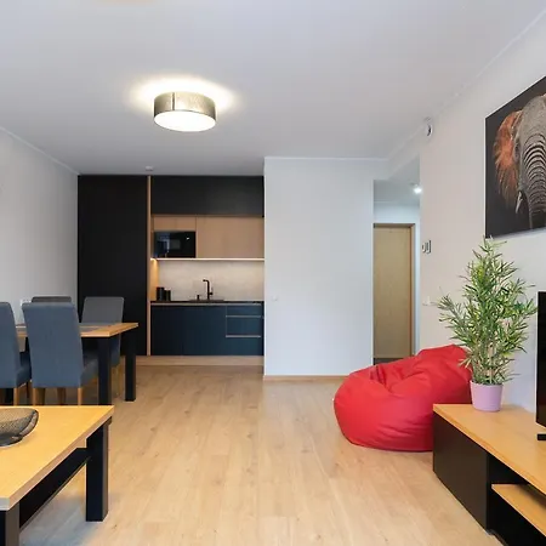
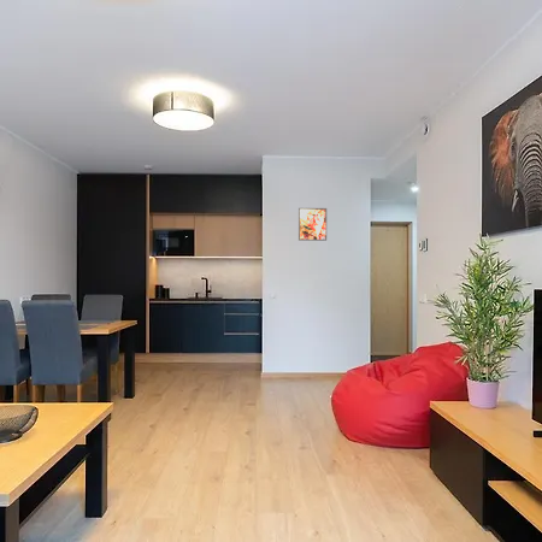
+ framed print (312, 224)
